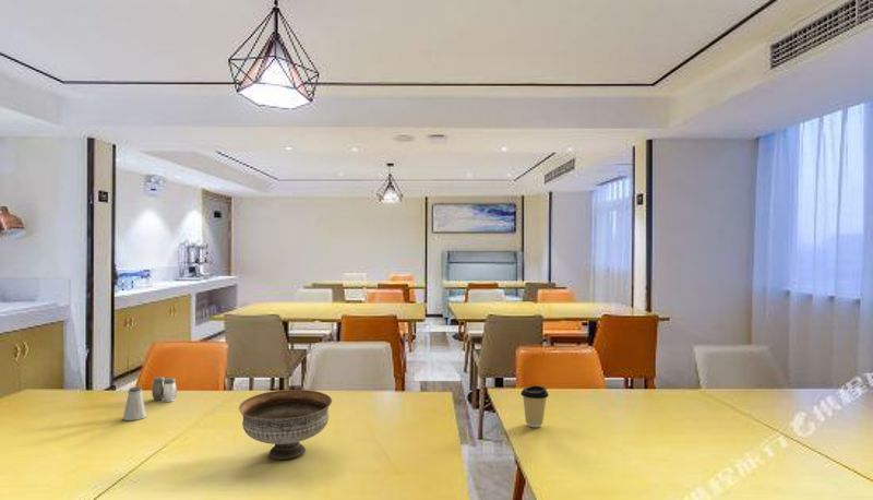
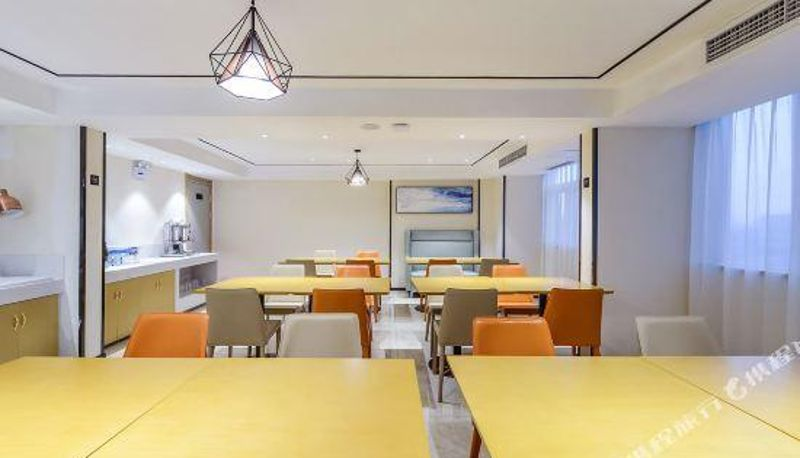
- bowl (286, 427)
- salt and pepper shaker (164, 389)
- saltshaker (134, 402)
- coffee cup (534, 406)
